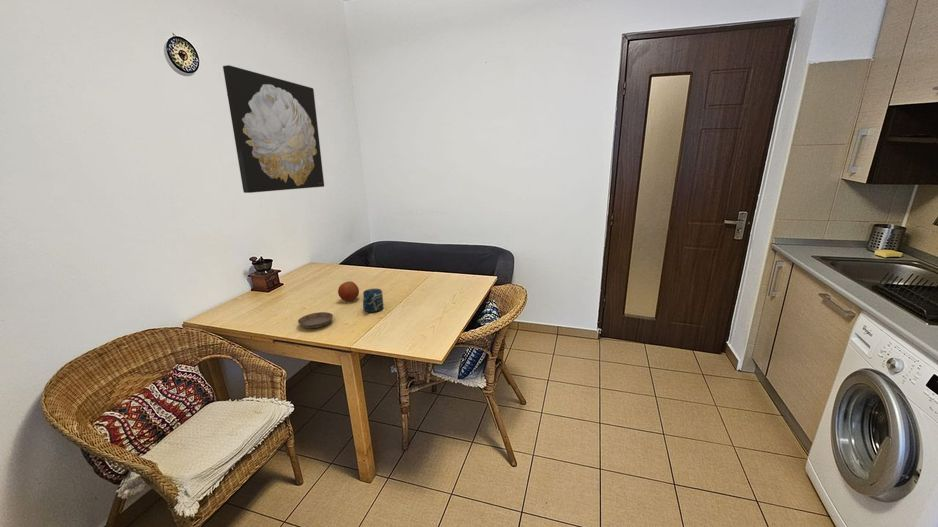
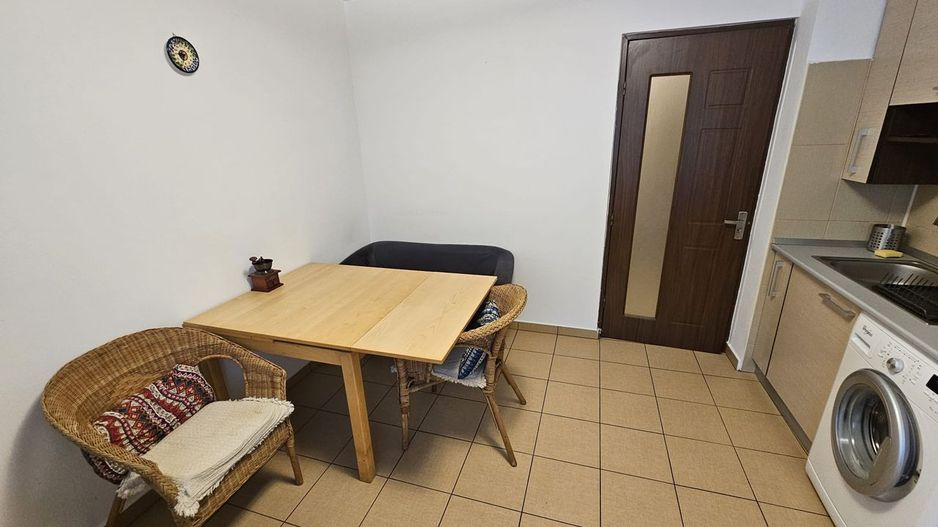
- saucer (316, 320)
- fruit (348, 290)
- cup (371, 301)
- wall art (281, 135)
